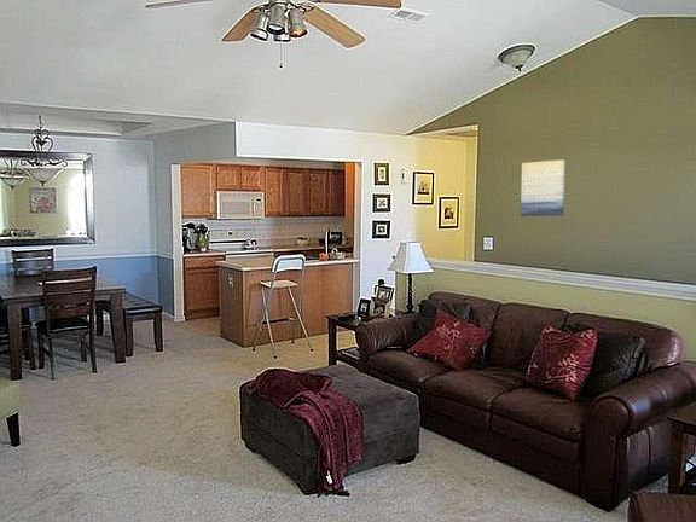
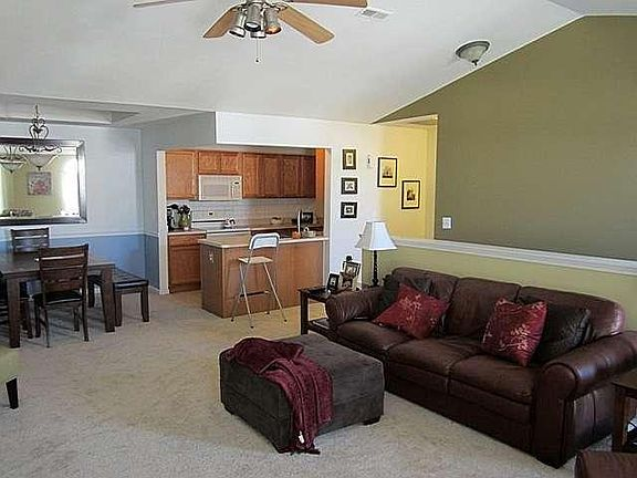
- wall art (541, 188)
